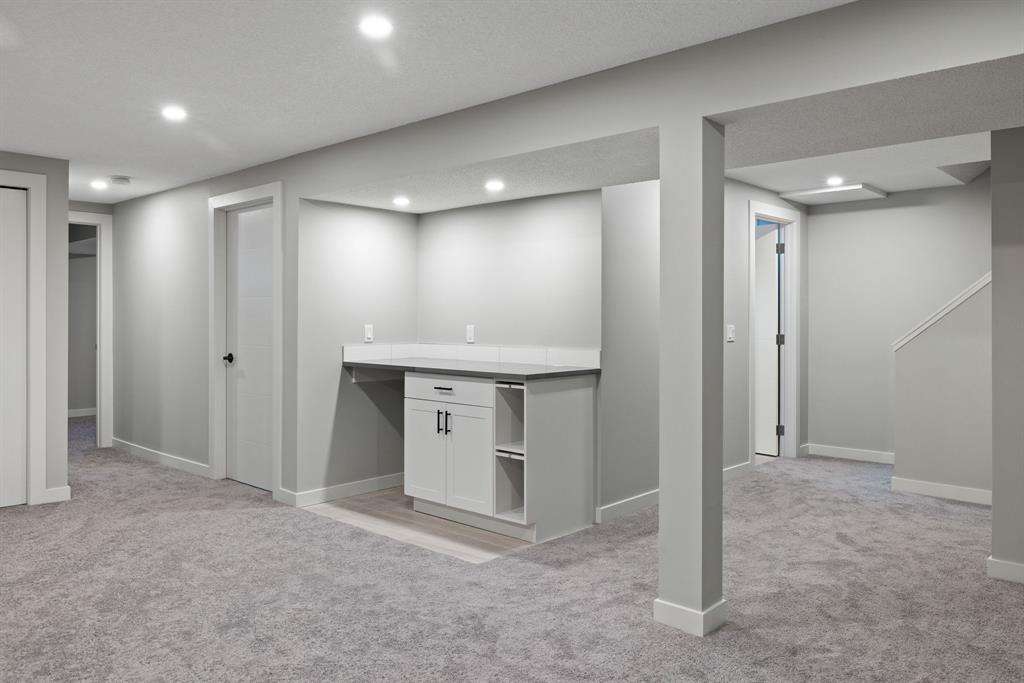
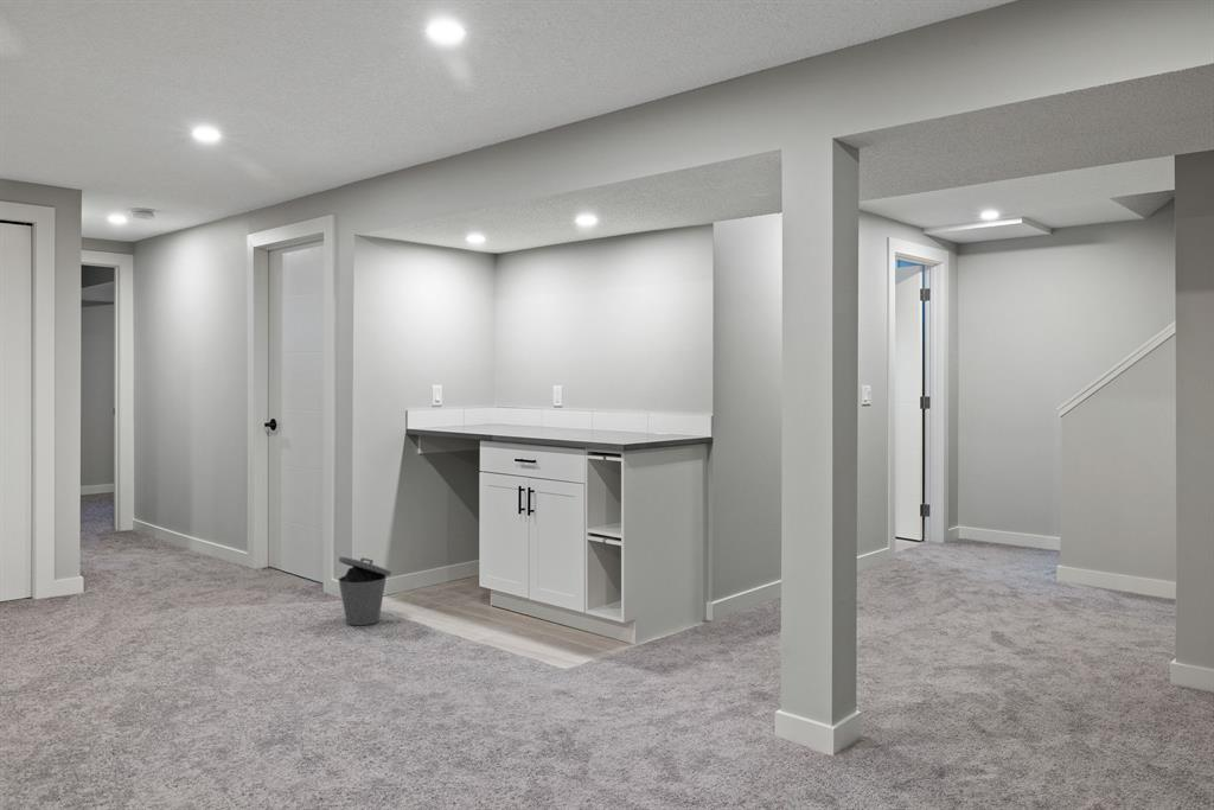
+ trash can (364, 587)
